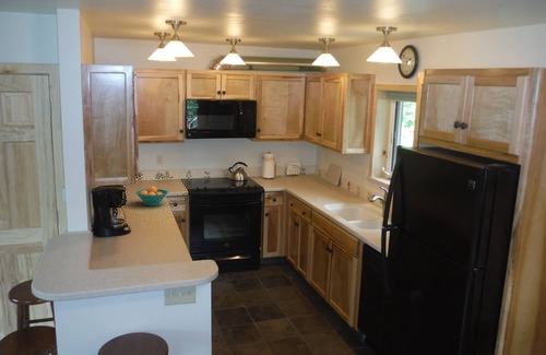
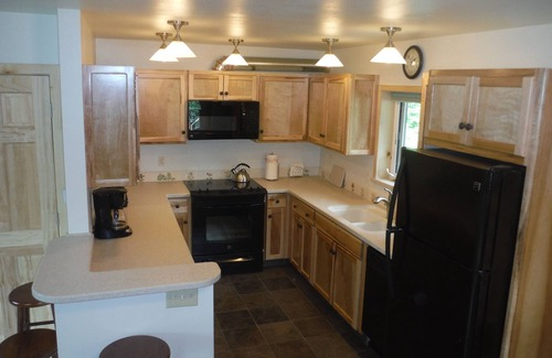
- fruit bowl (152, 194)
